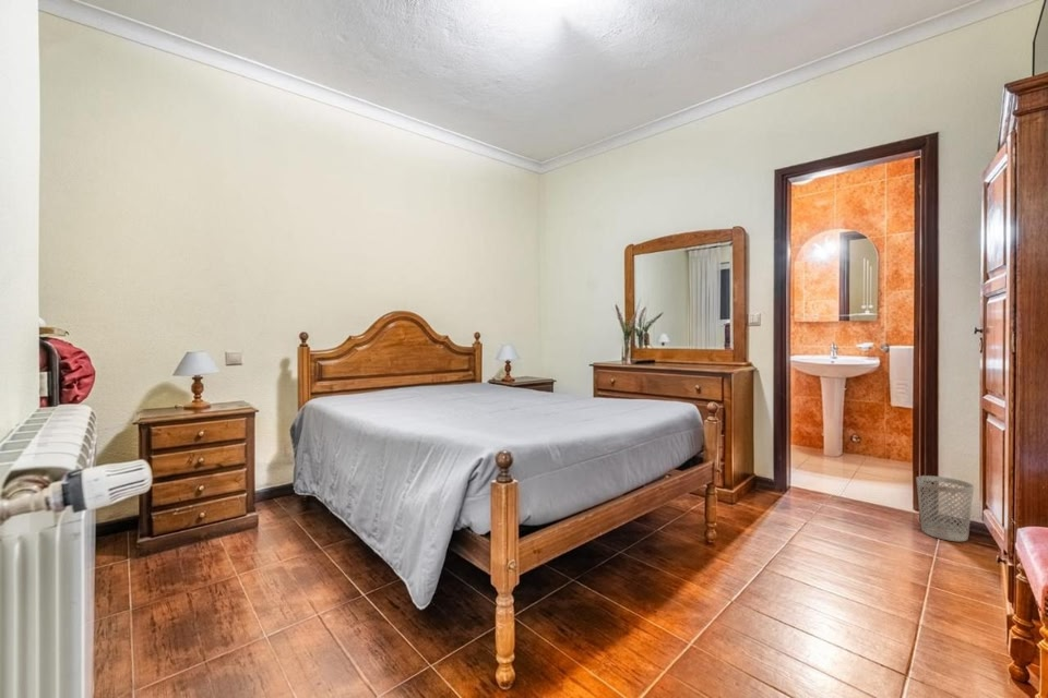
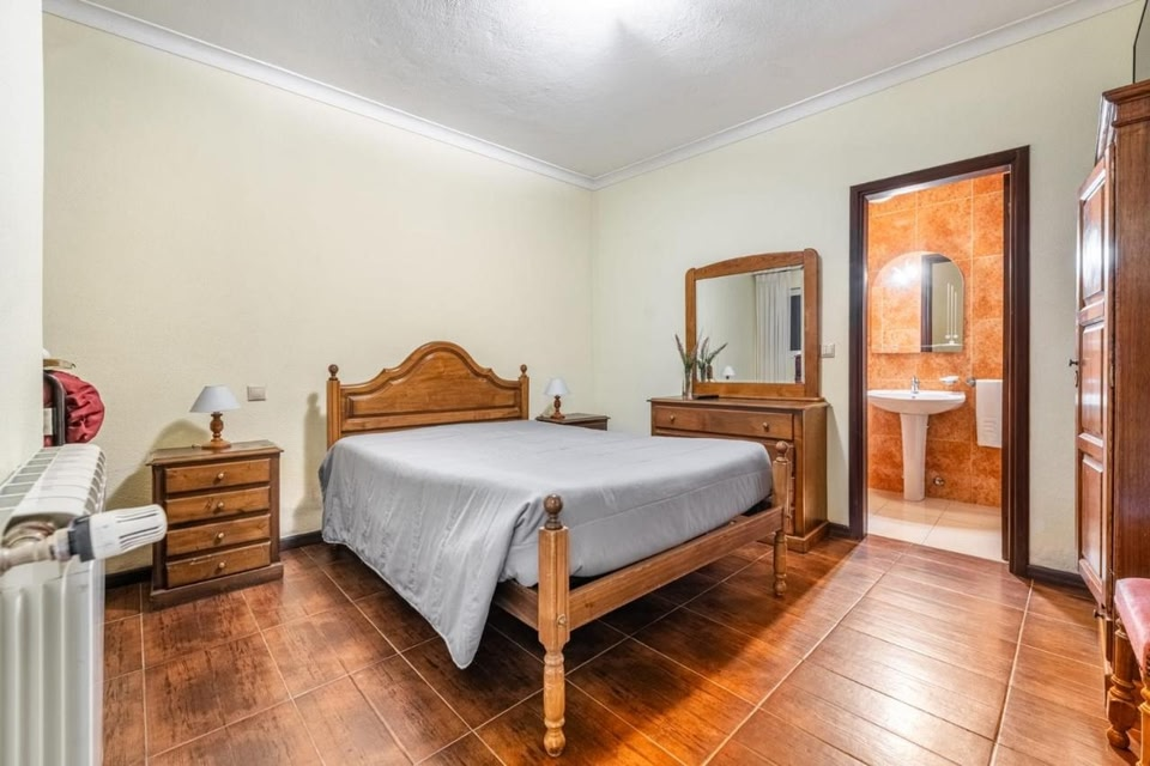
- wastebasket (943, 507)
